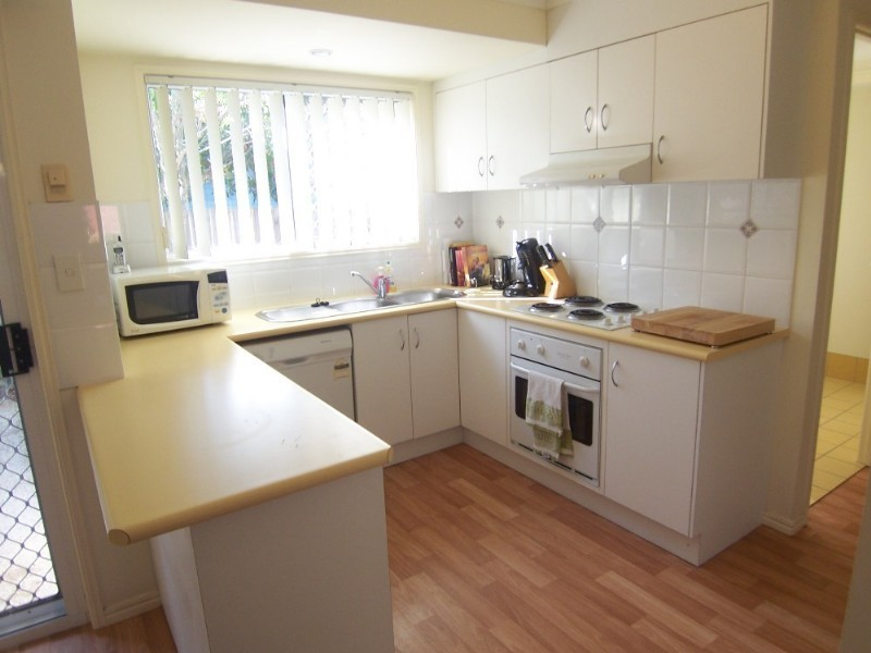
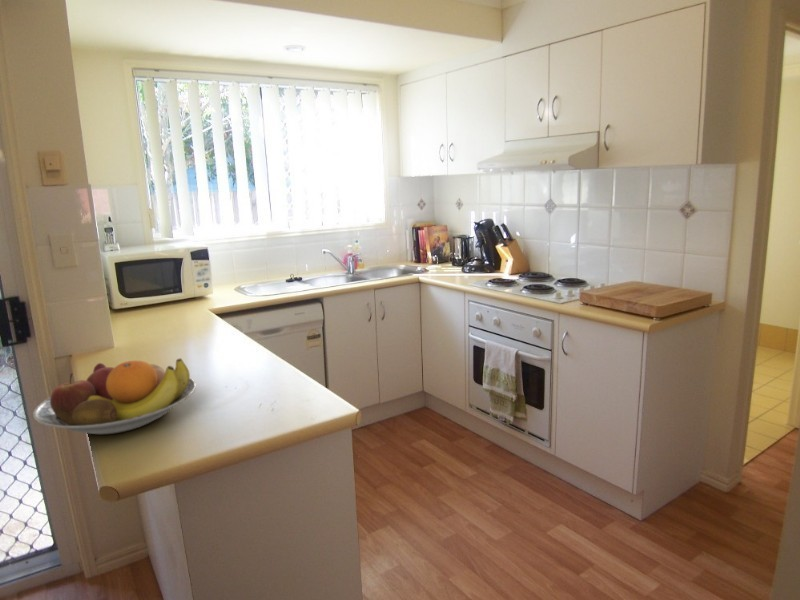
+ fruit bowl (118, 390)
